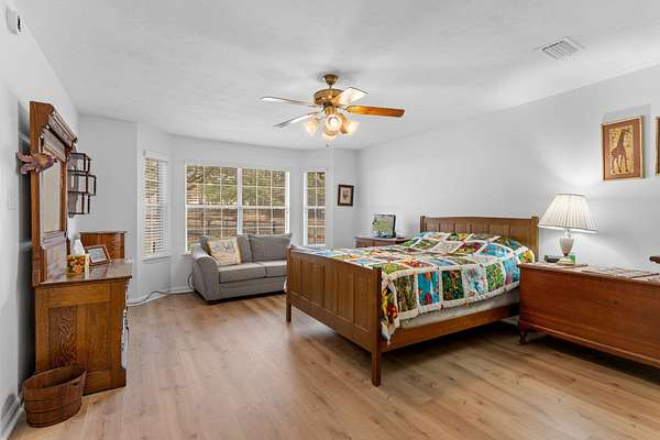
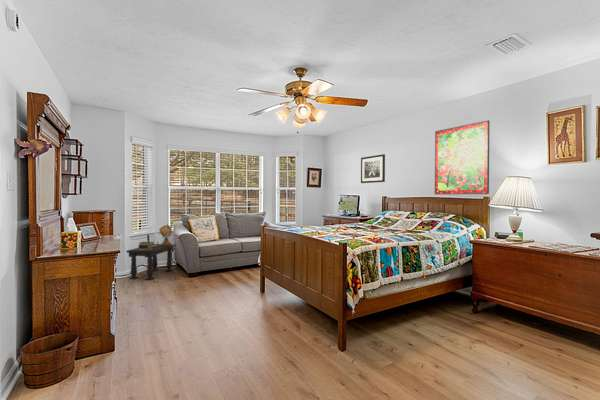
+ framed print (459, 160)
+ wall art (372, 169)
+ side table (152, 249)
